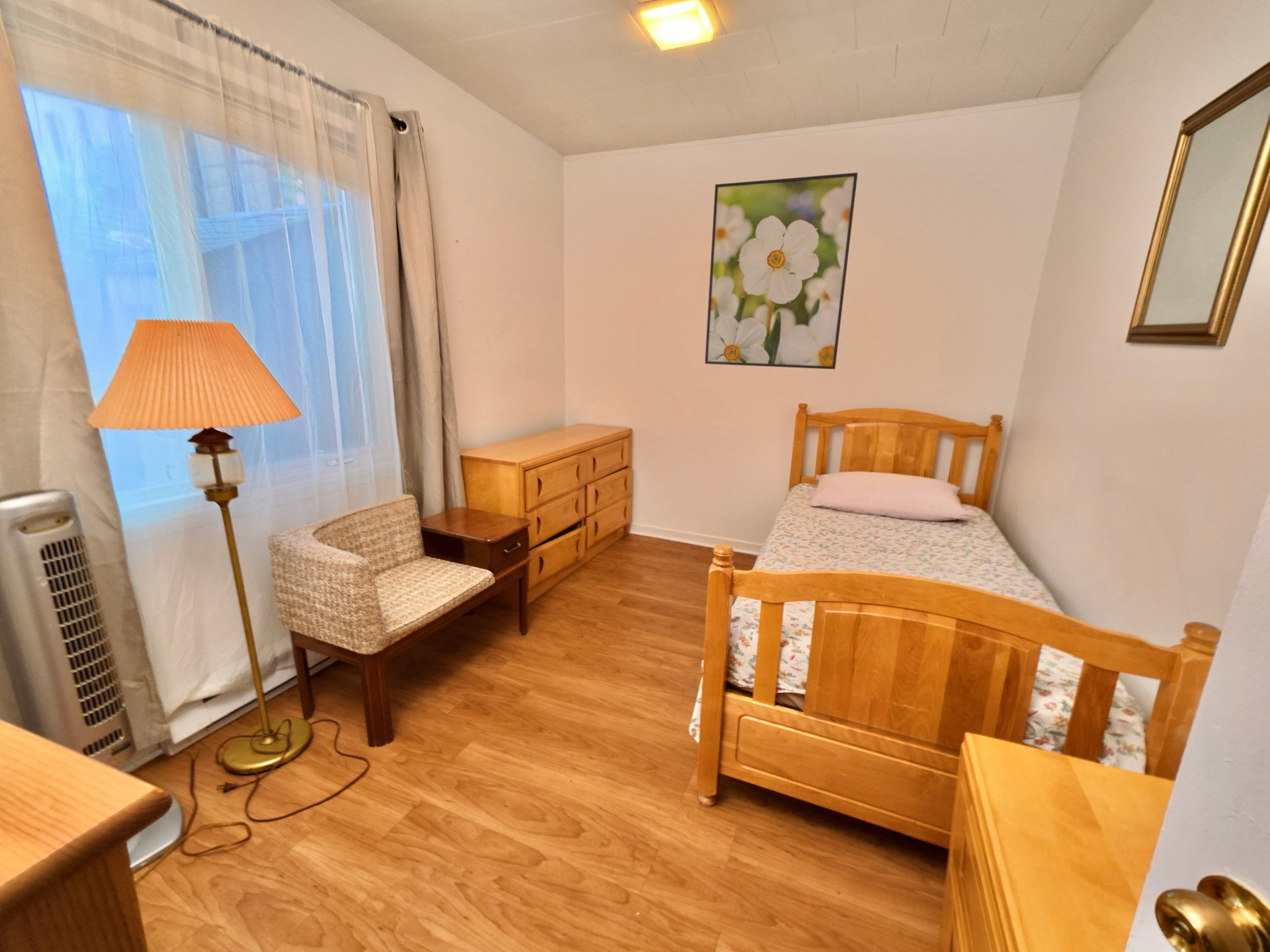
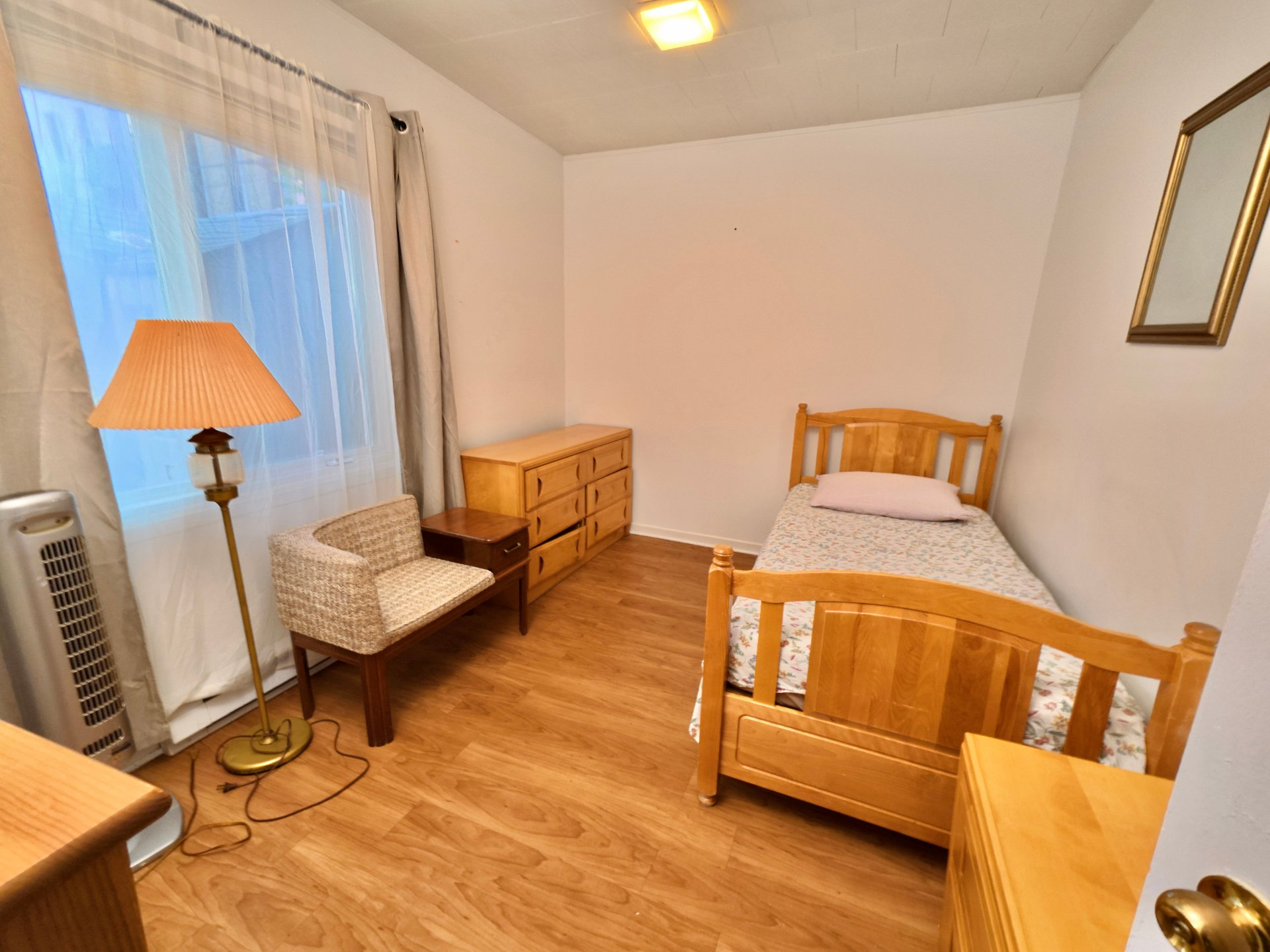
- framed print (775, 276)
